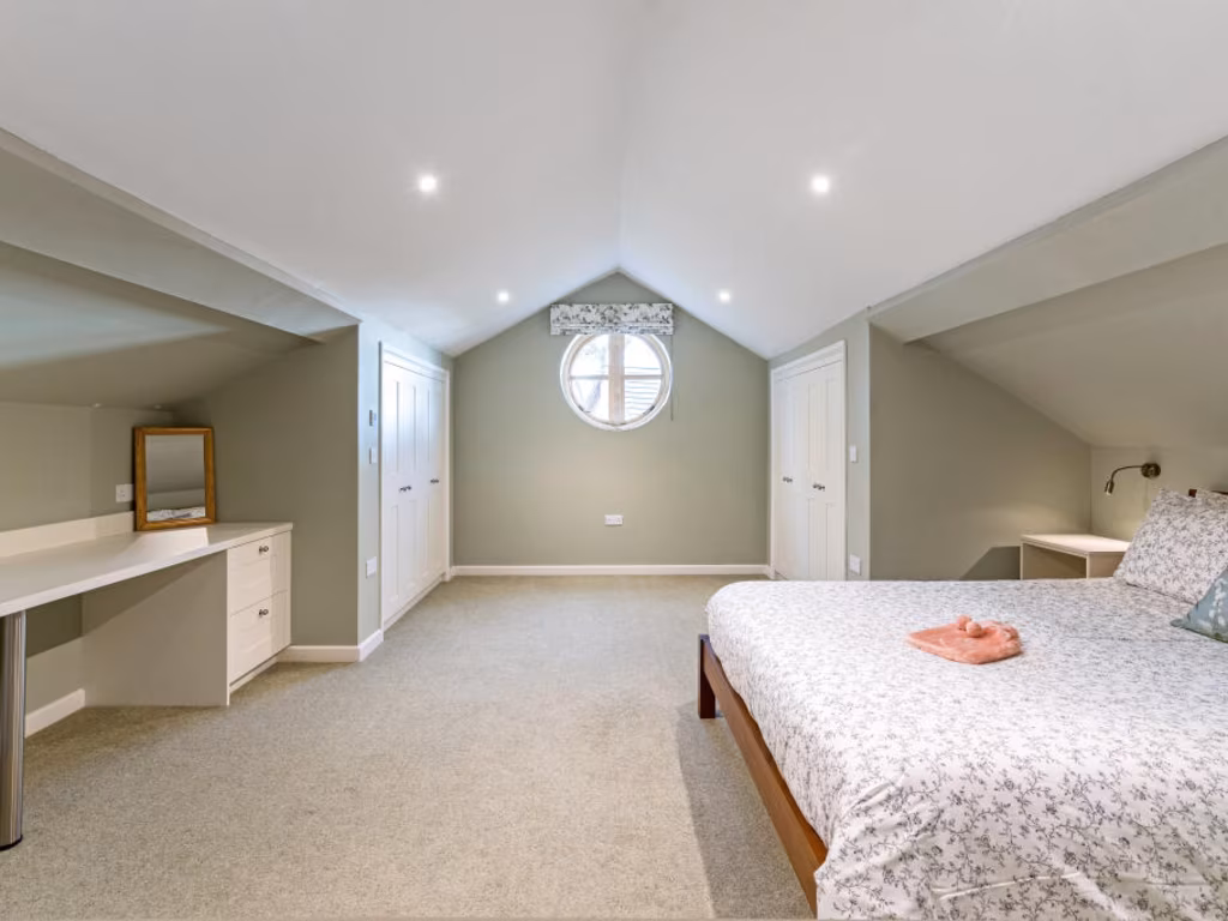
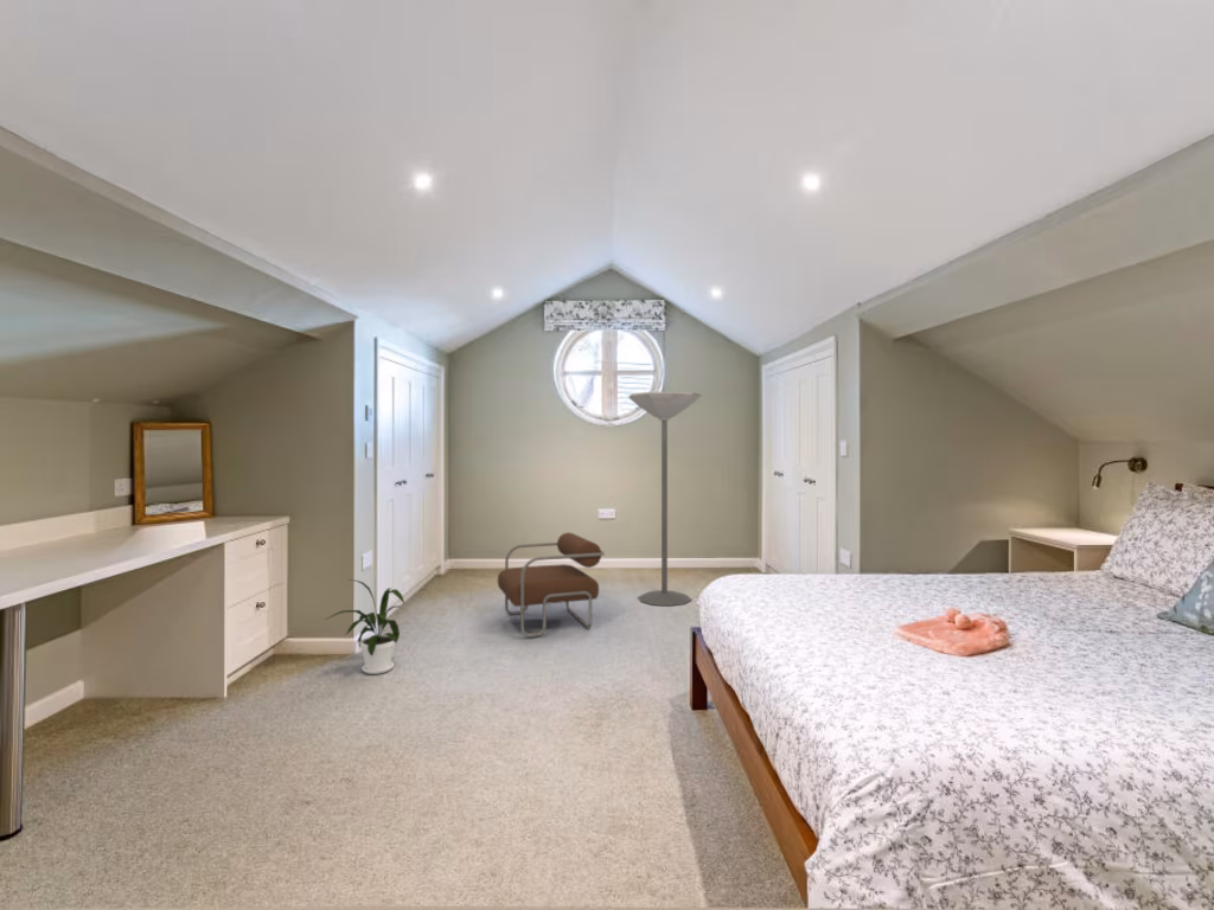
+ floor lamp (664, 496)
+ armchair (549, 579)
+ house plant (375, 624)
